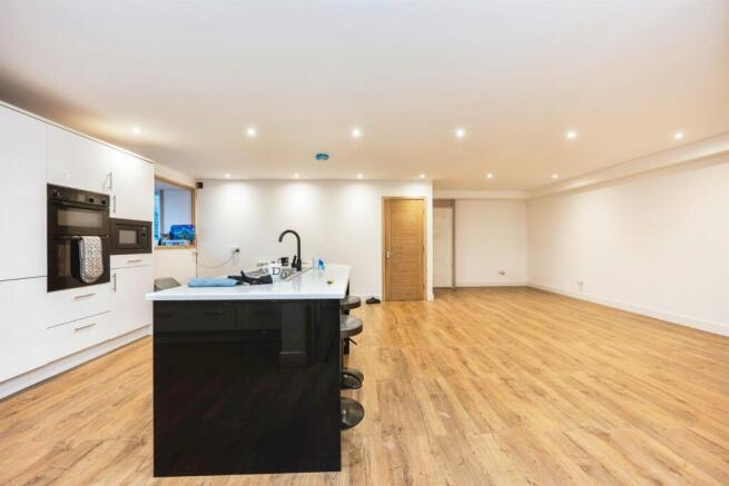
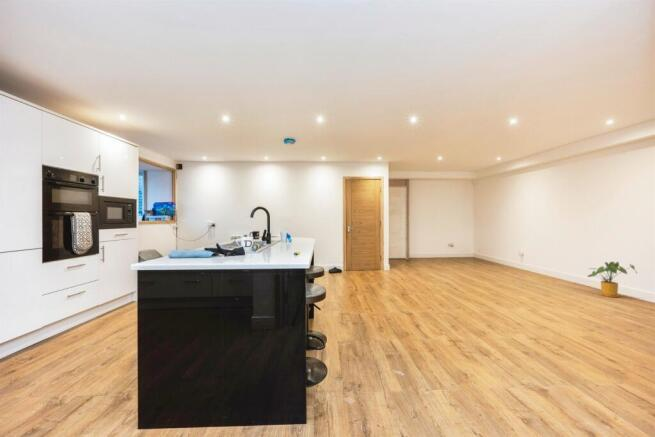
+ house plant (609, 278)
